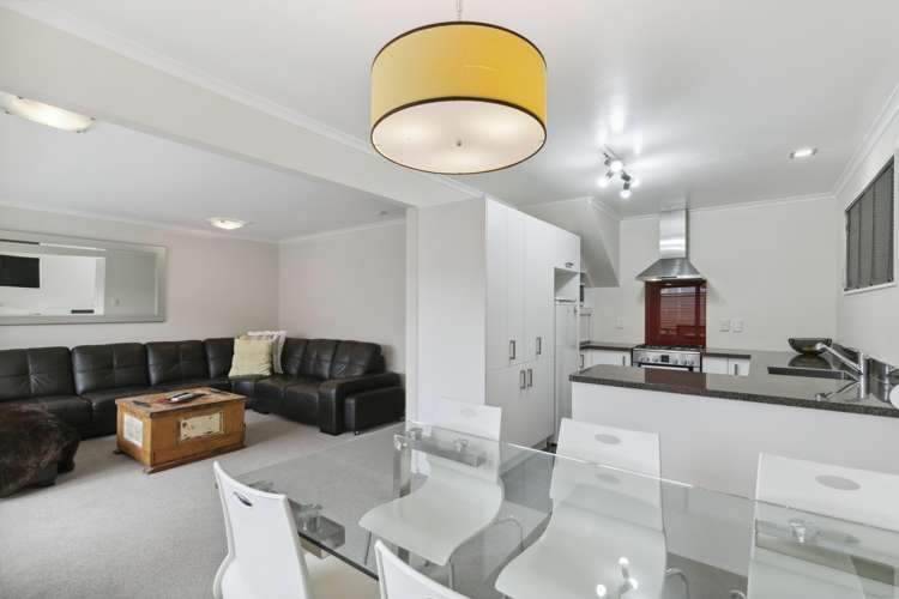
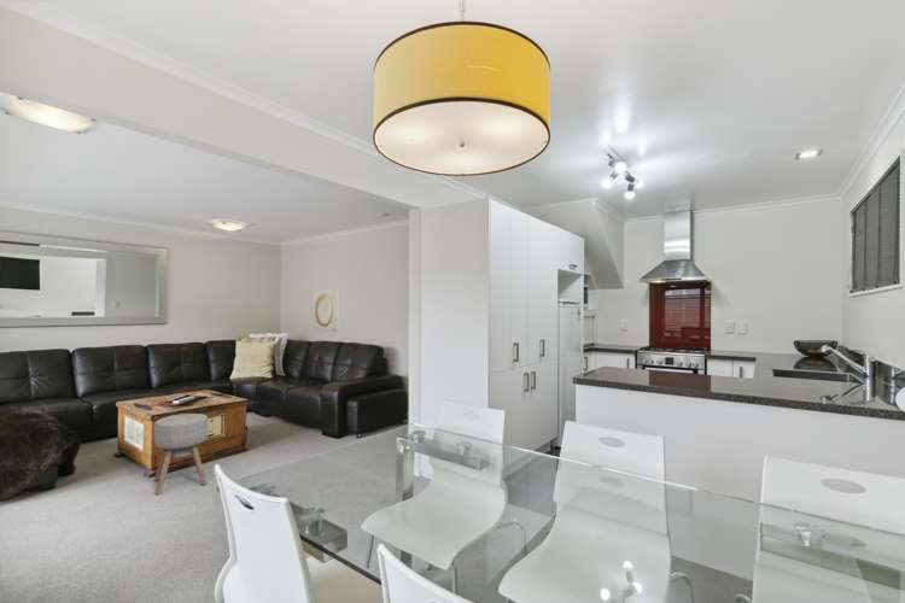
+ ottoman (181, 450)
+ wall art (325, 310)
